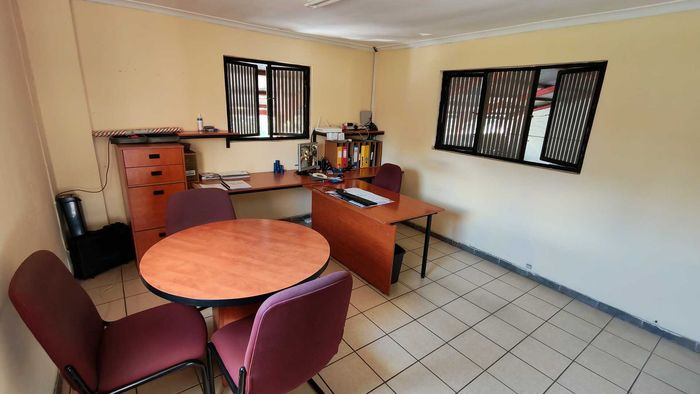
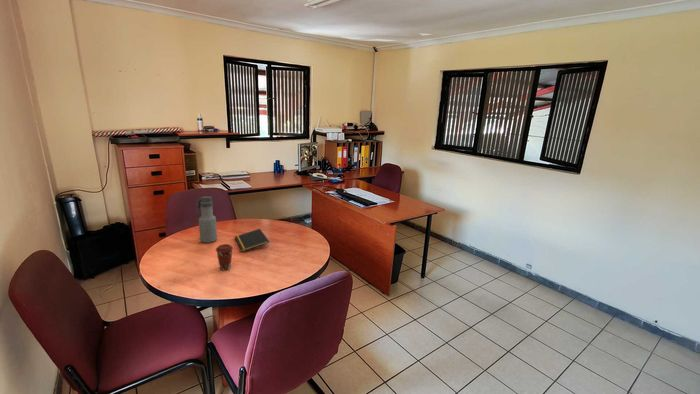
+ coffee cup (224, 257)
+ notepad (251, 239)
+ water bottle (207, 219)
